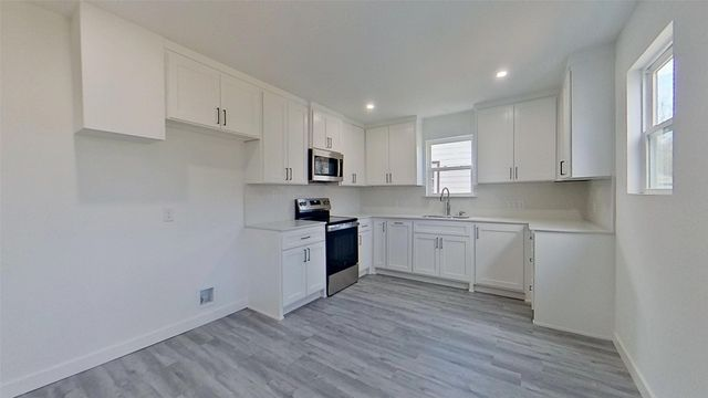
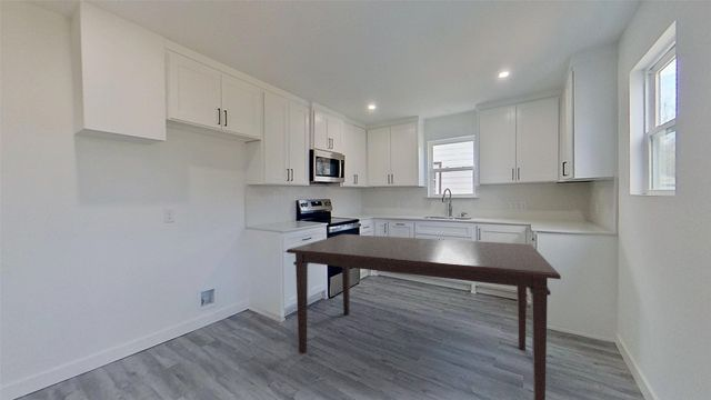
+ dining table (415, 274)
